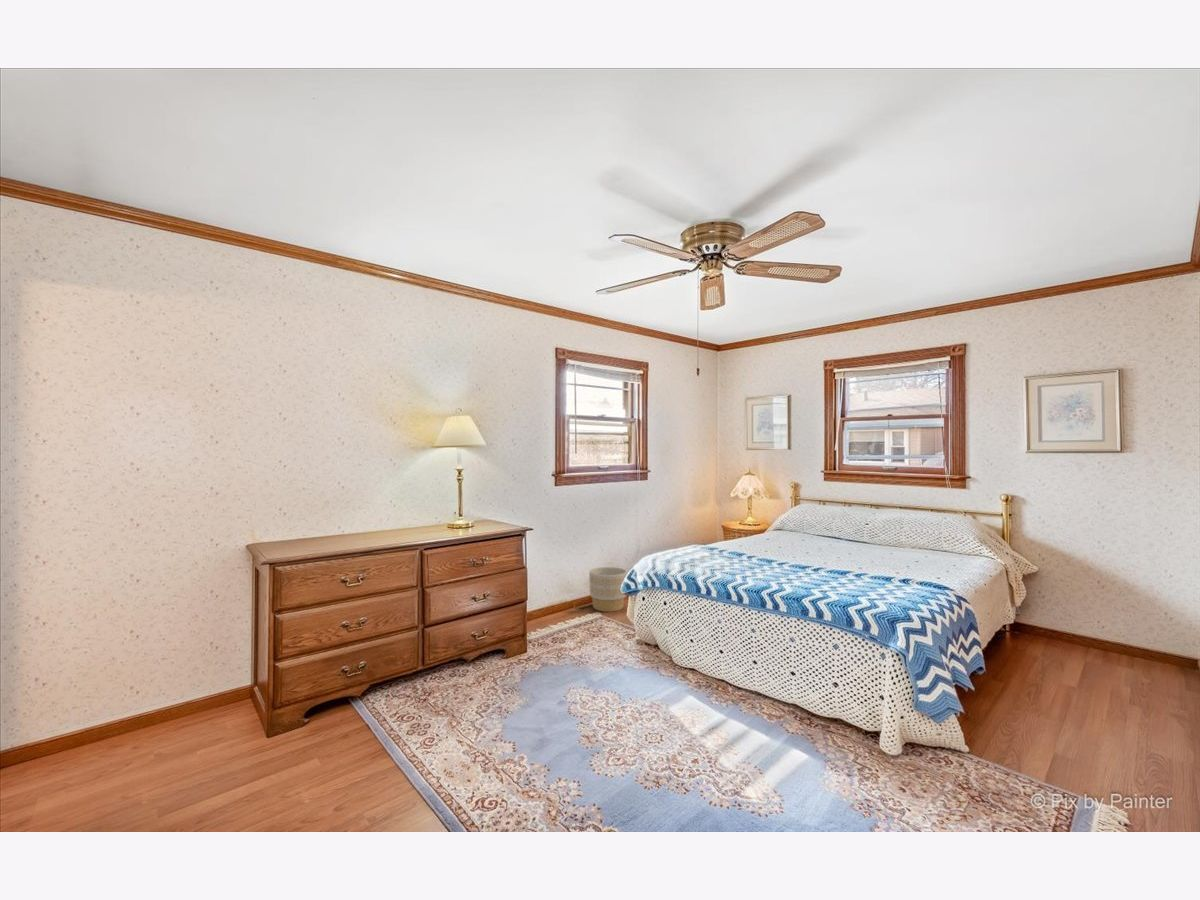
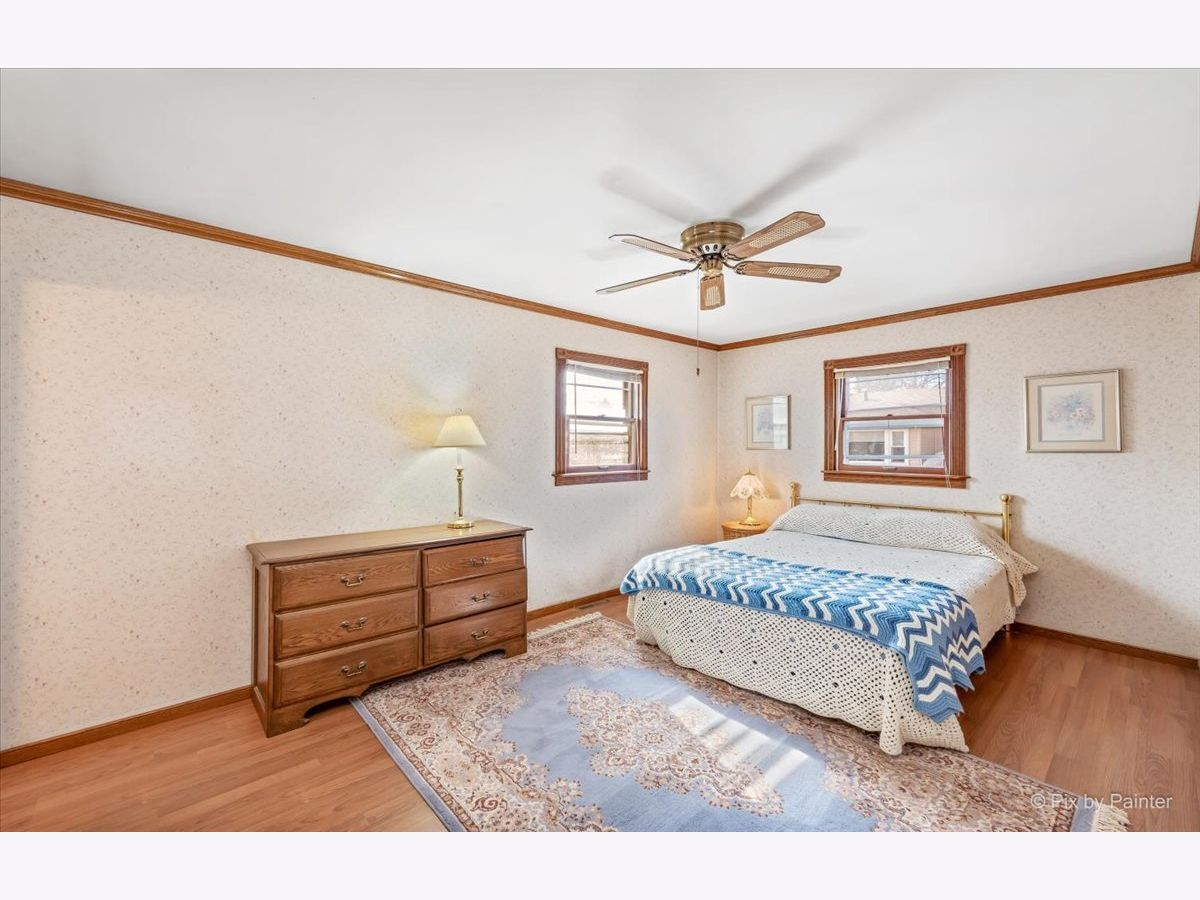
- planter (608, 589)
